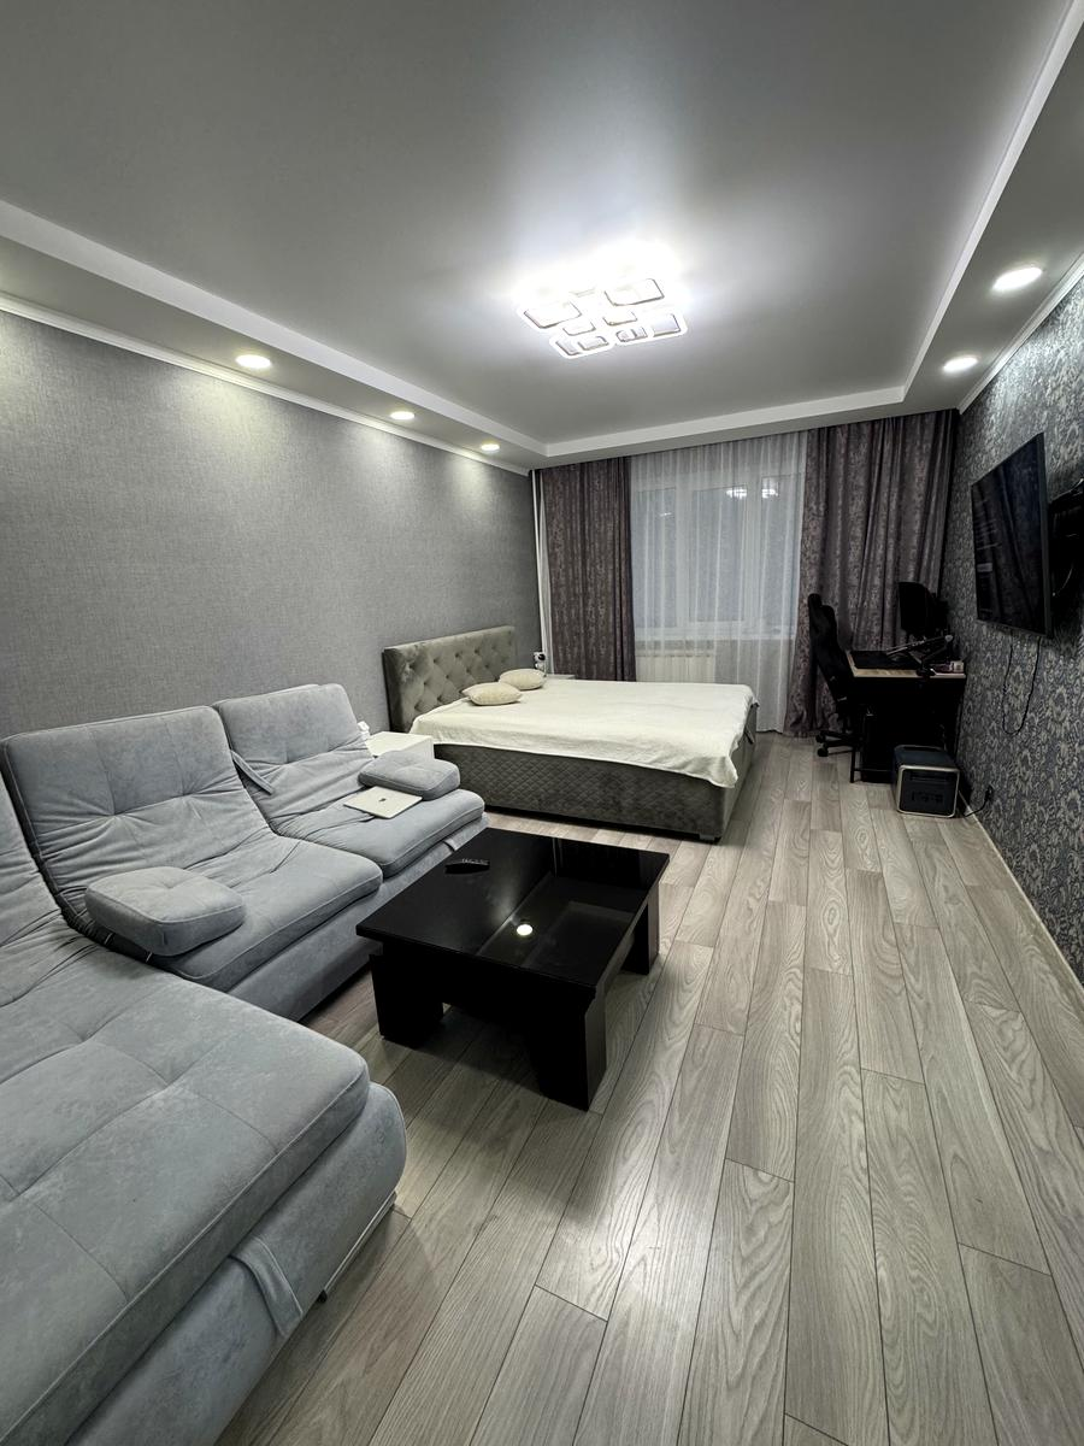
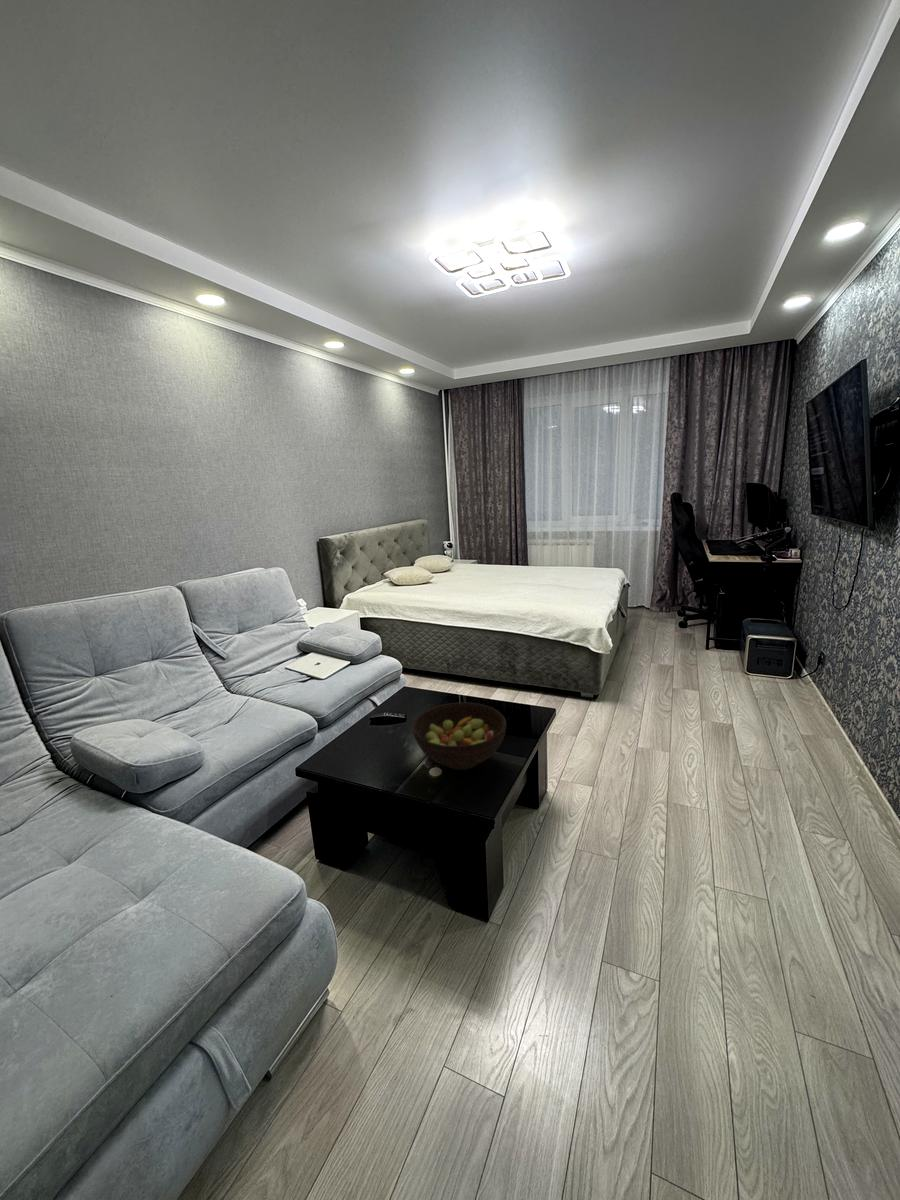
+ fruit bowl (460, 741)
